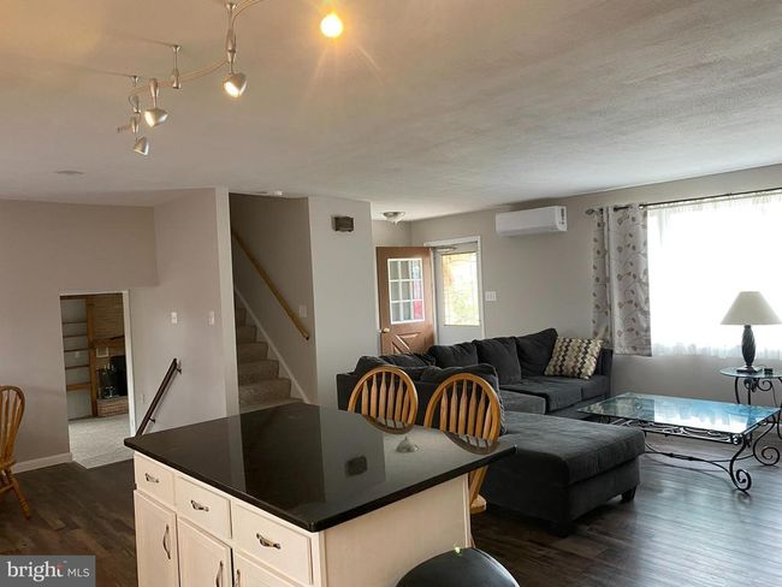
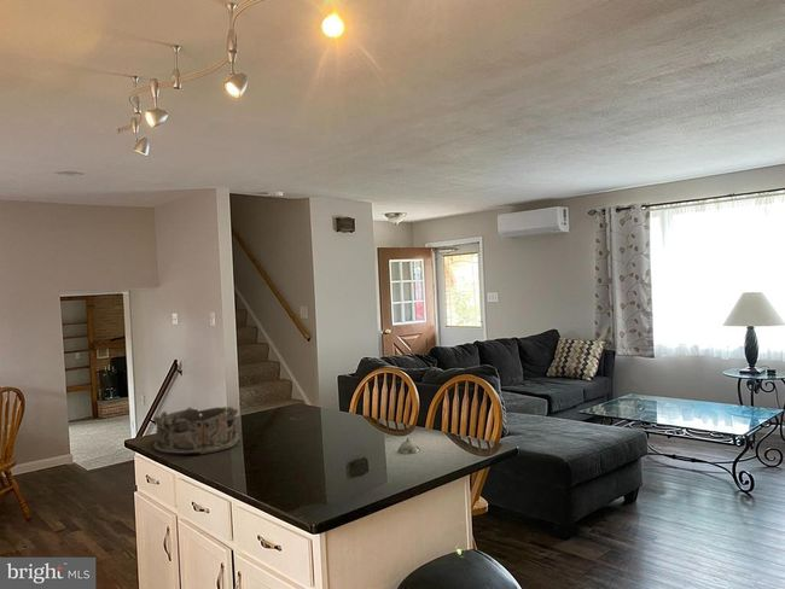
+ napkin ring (196, 426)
